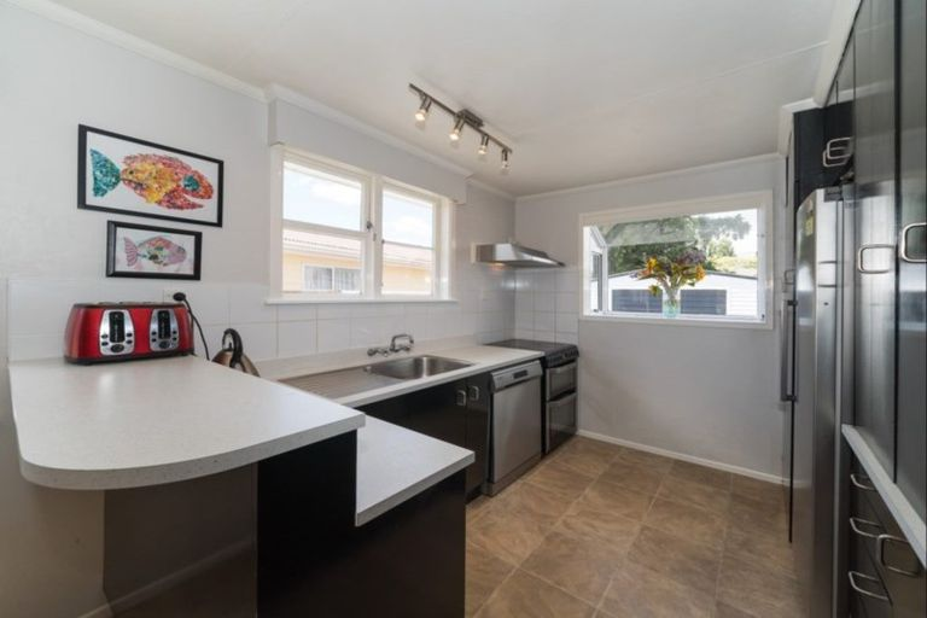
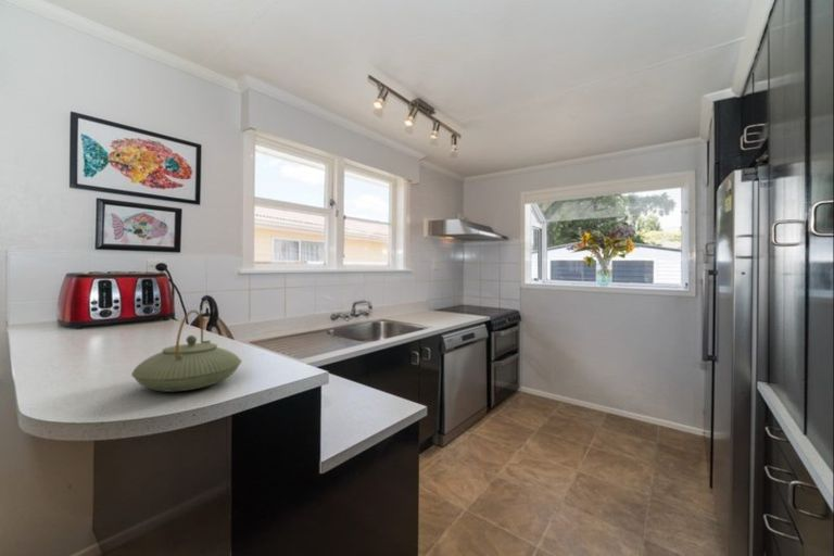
+ teapot (192, 345)
